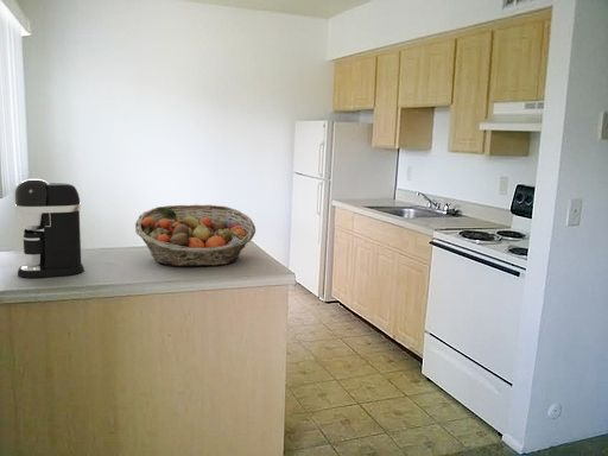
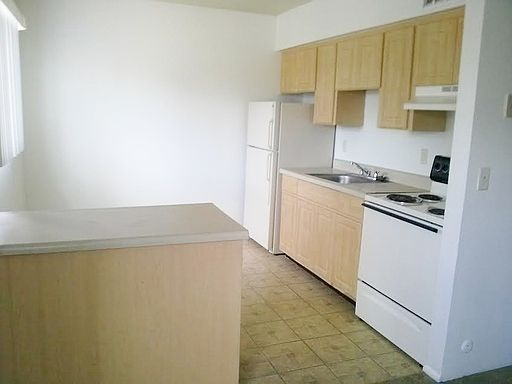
- fruit basket (196, 234)
- coffee maker (49, 226)
